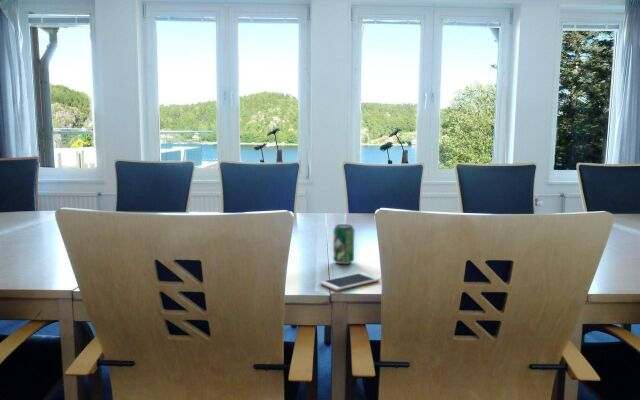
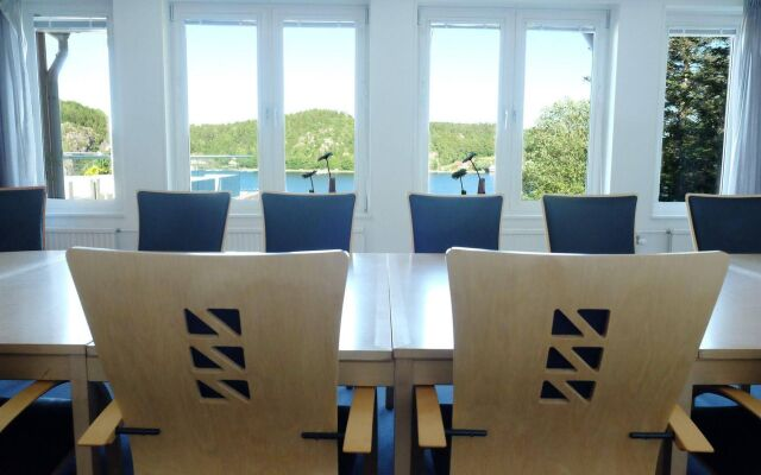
- cell phone (350, 281)
- beverage can (343, 244)
